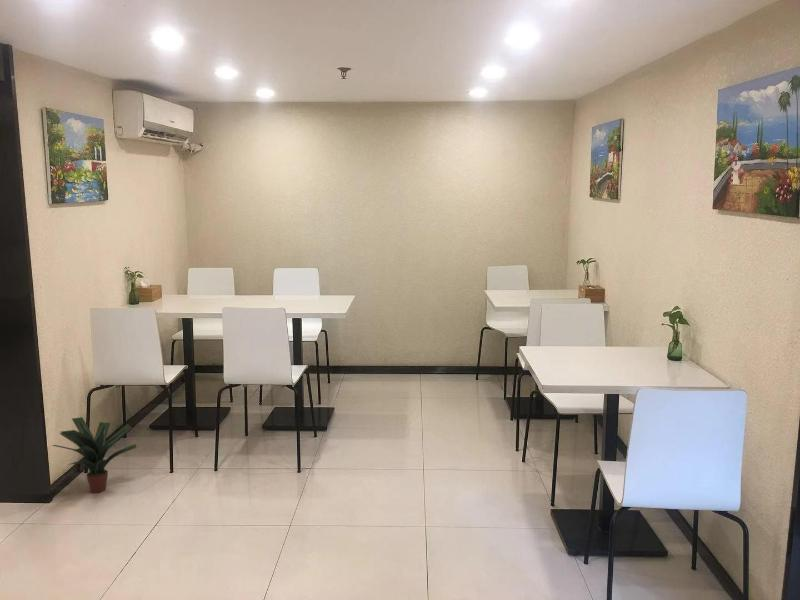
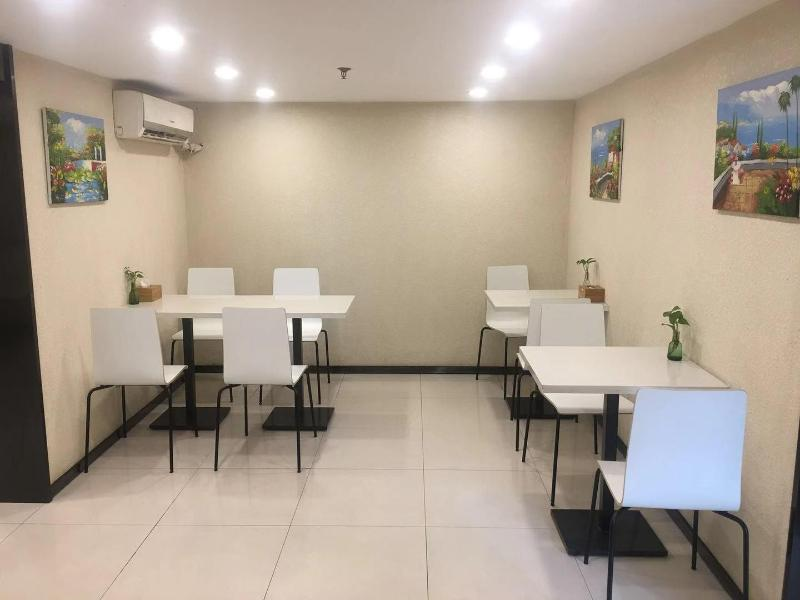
- potted plant (91, 454)
